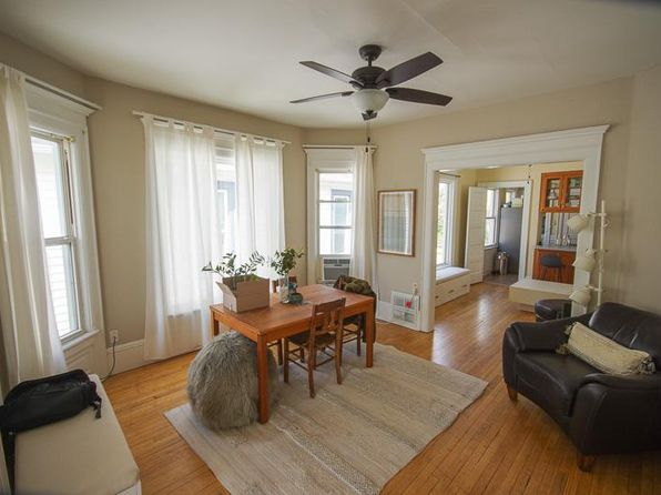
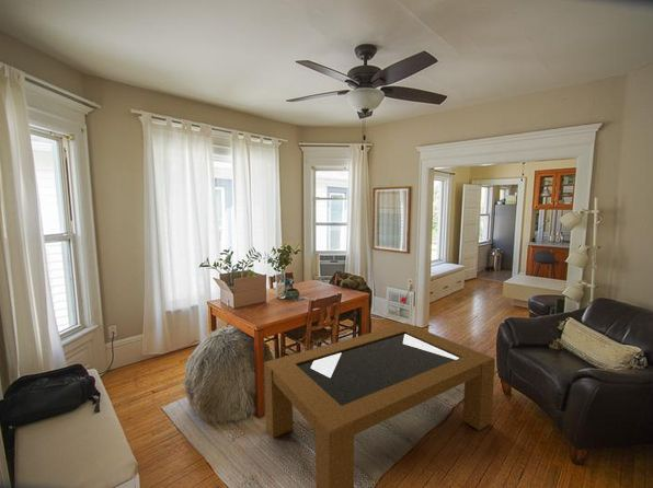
+ coffee table (379, 393)
